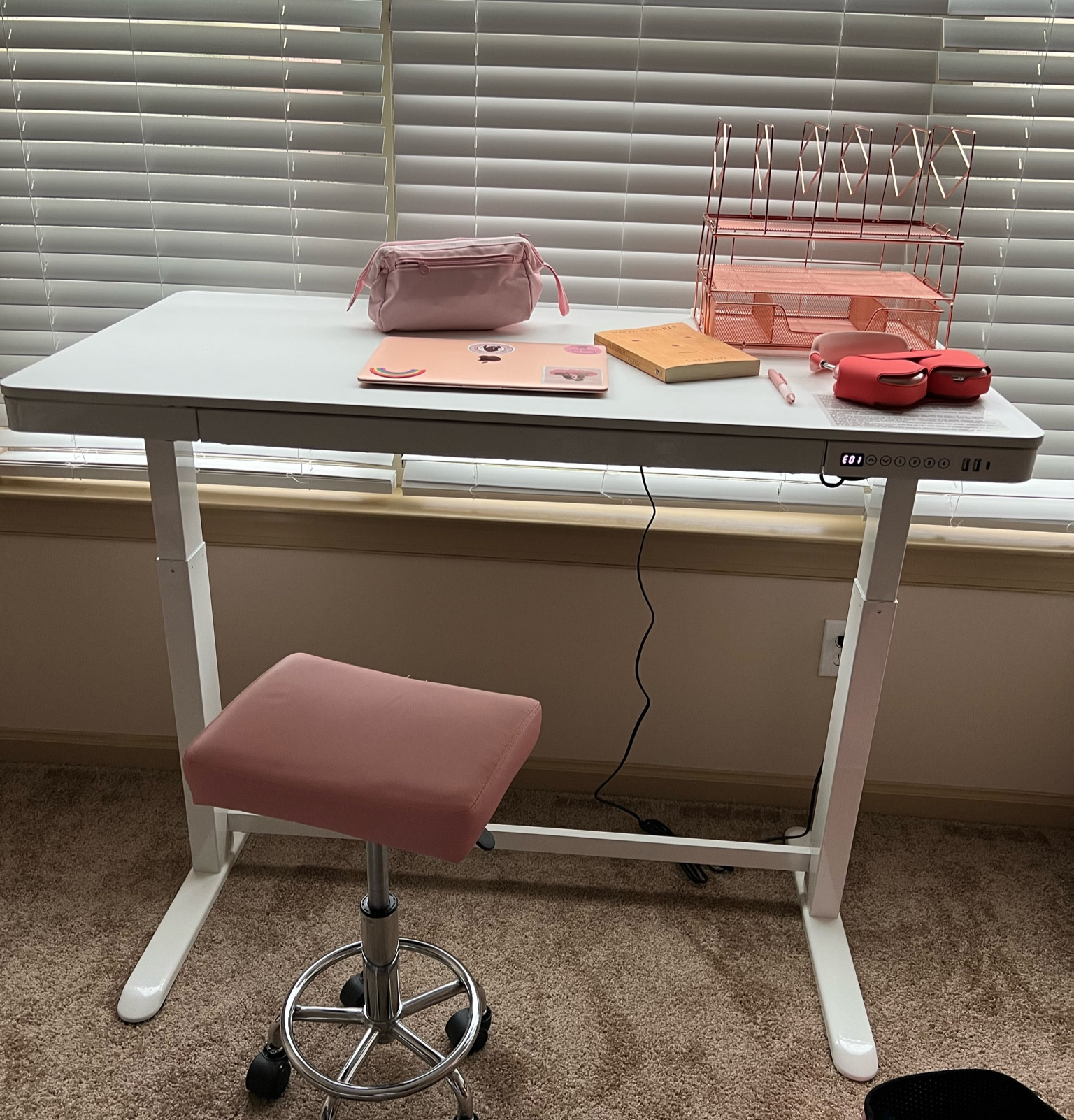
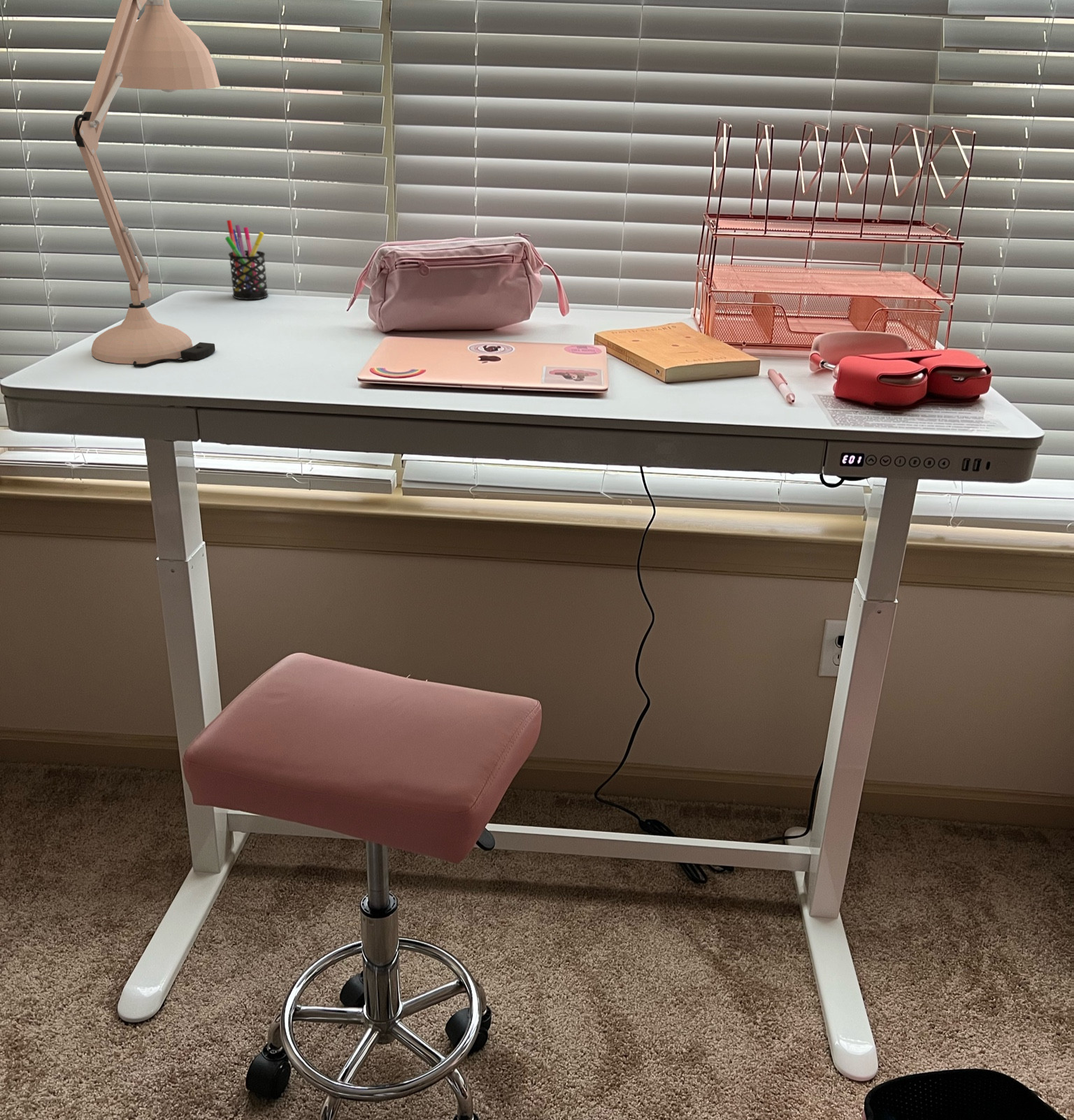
+ desk lamp (106, 179)
+ pen holder (243, 259)
